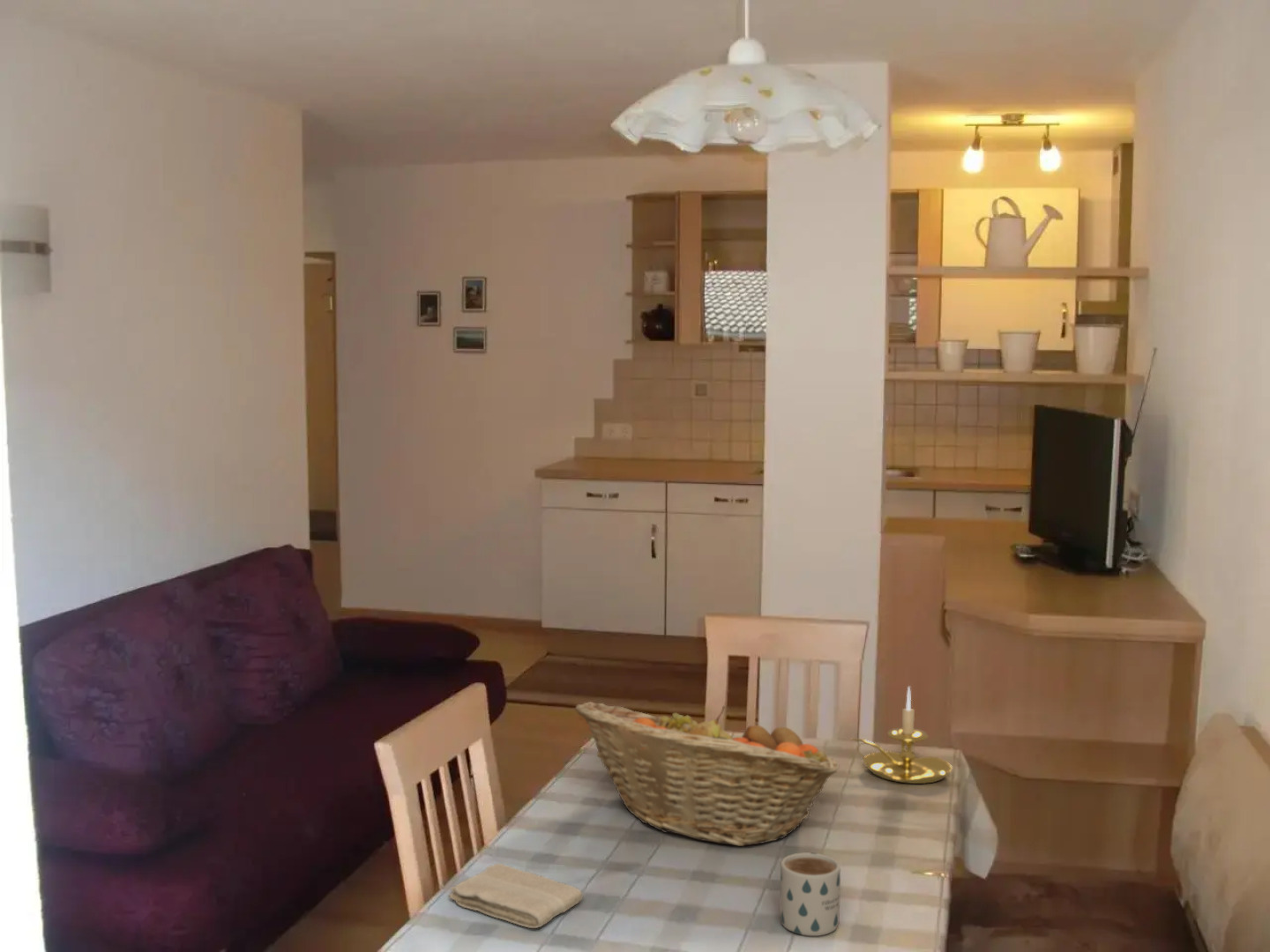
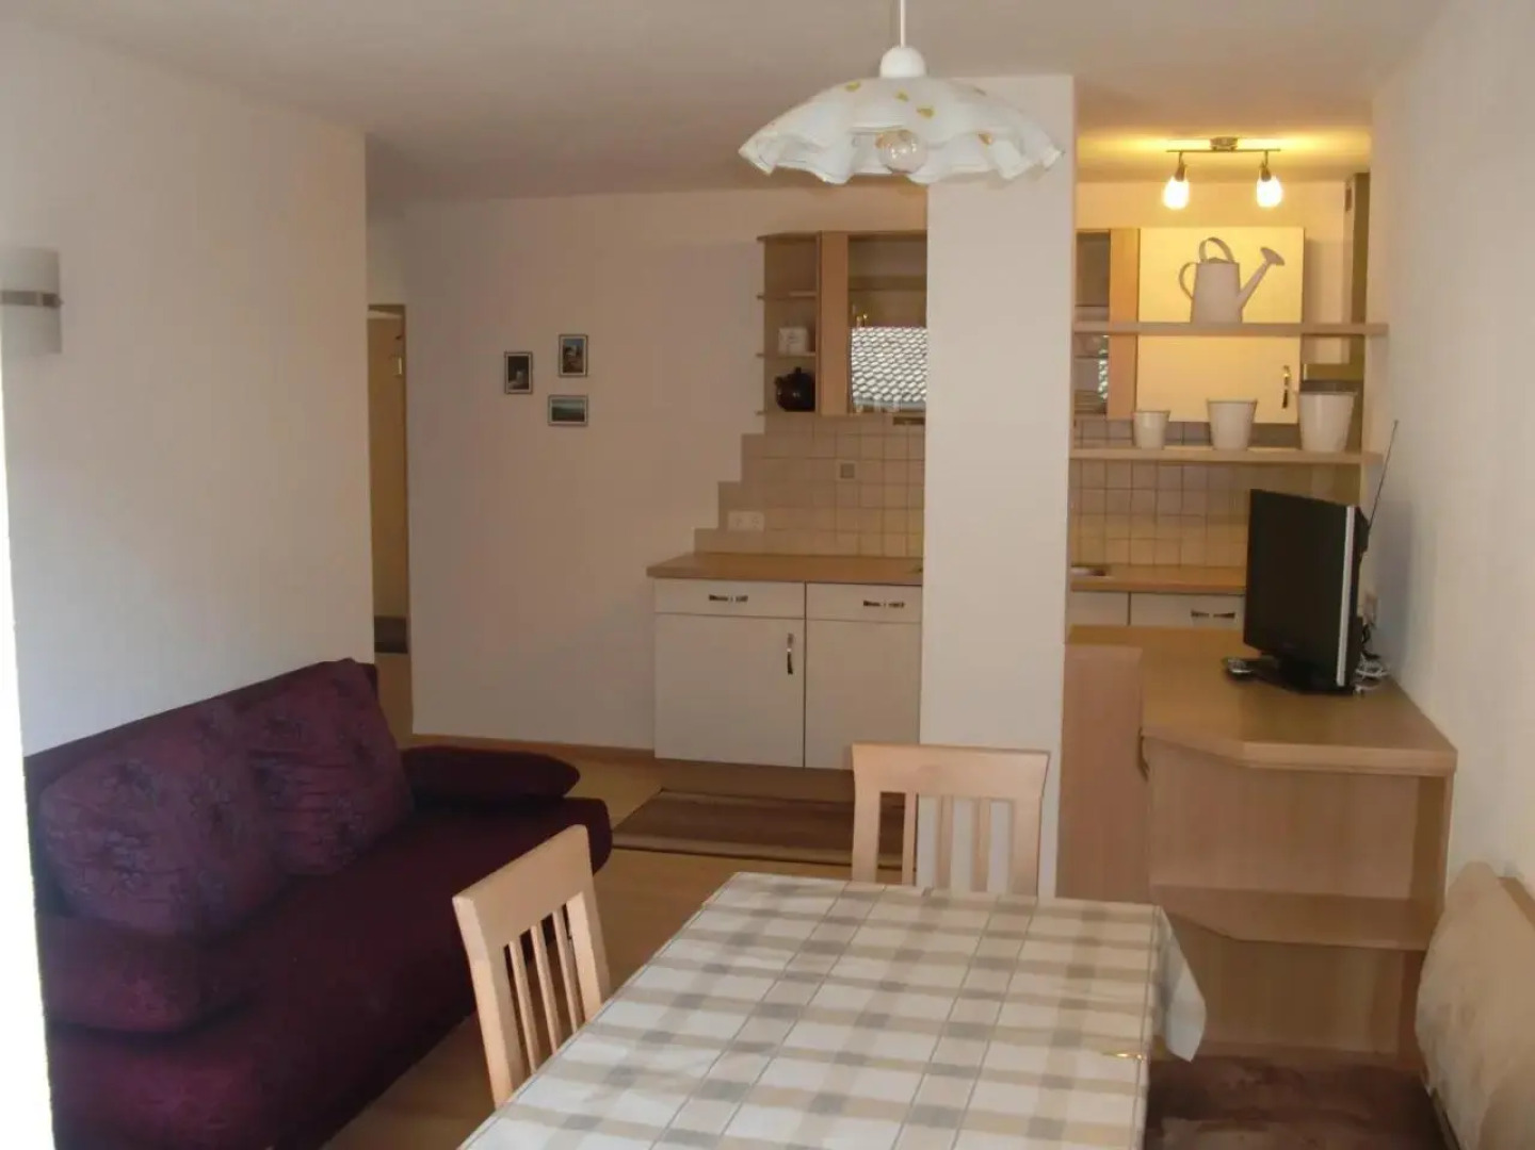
- fruit basket (704, 757)
- candle holder (900, 729)
- washcloth (515, 893)
- mug (816, 889)
